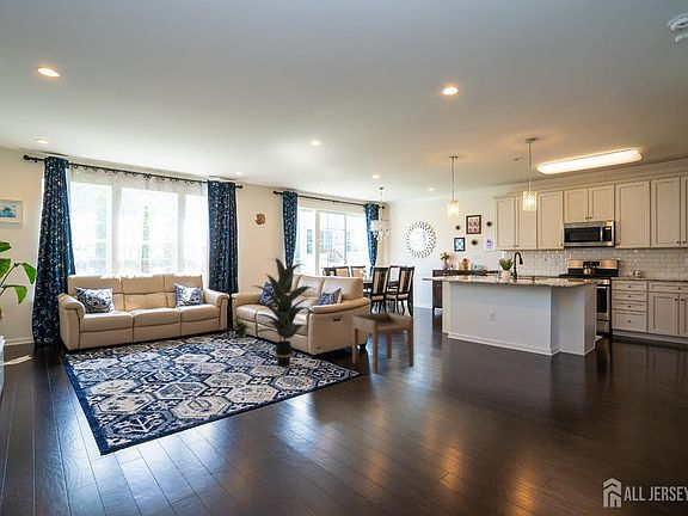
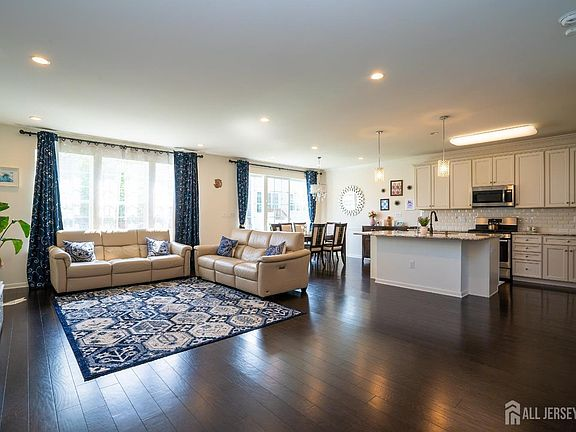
- potted plant (240, 327)
- side table (377, 340)
- indoor plant (283, 311)
